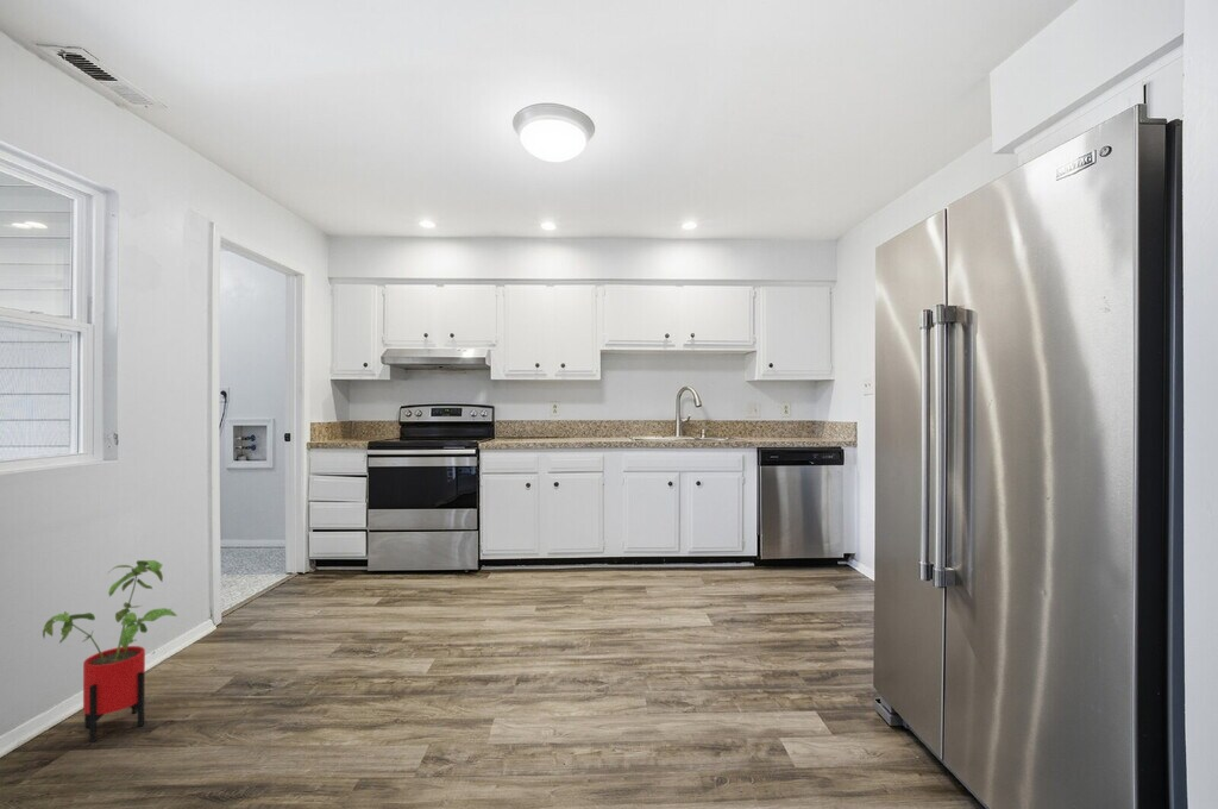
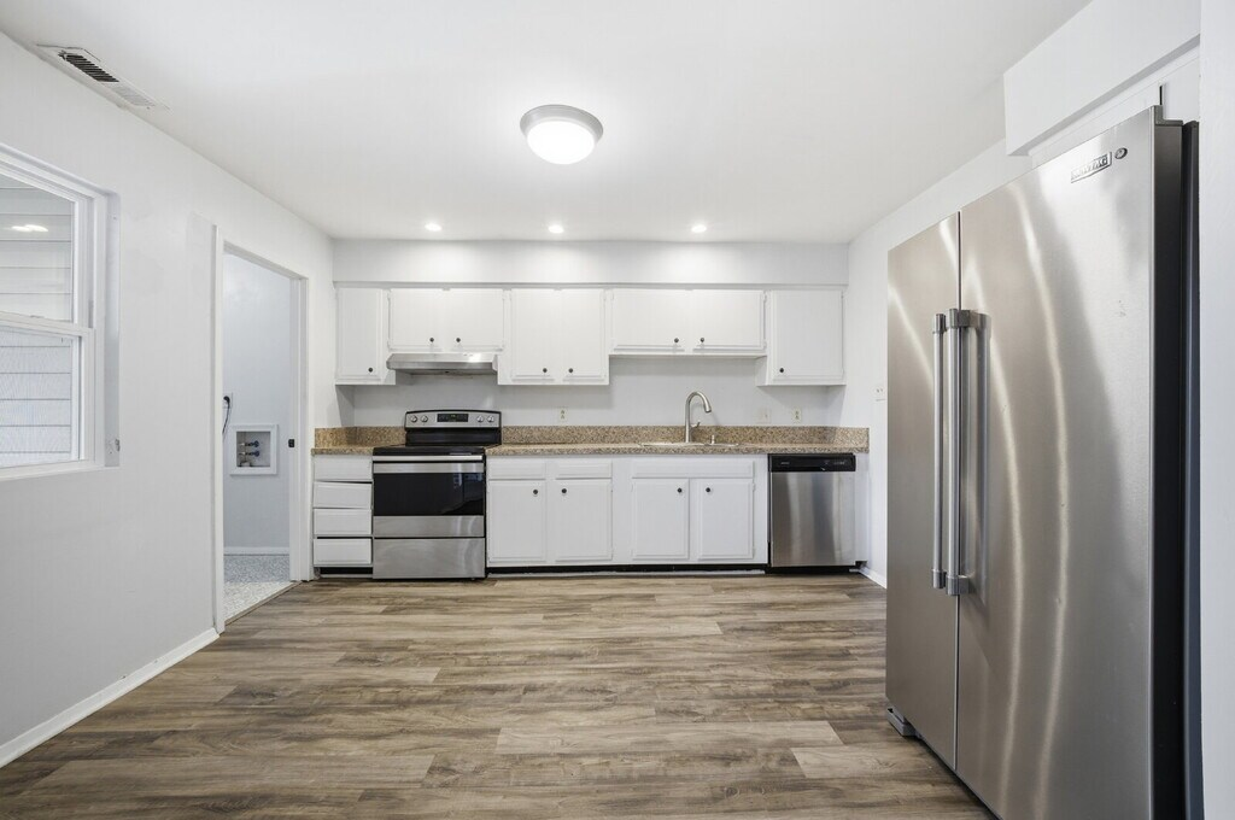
- house plant (123, 644)
